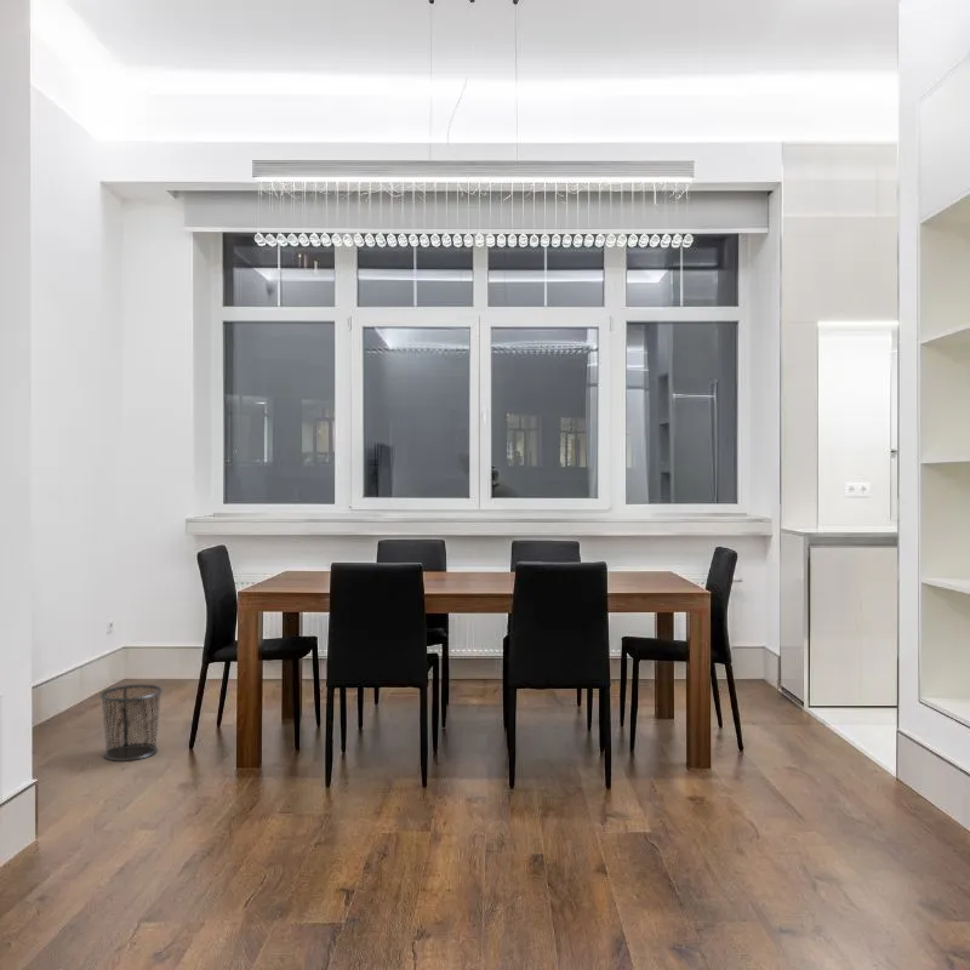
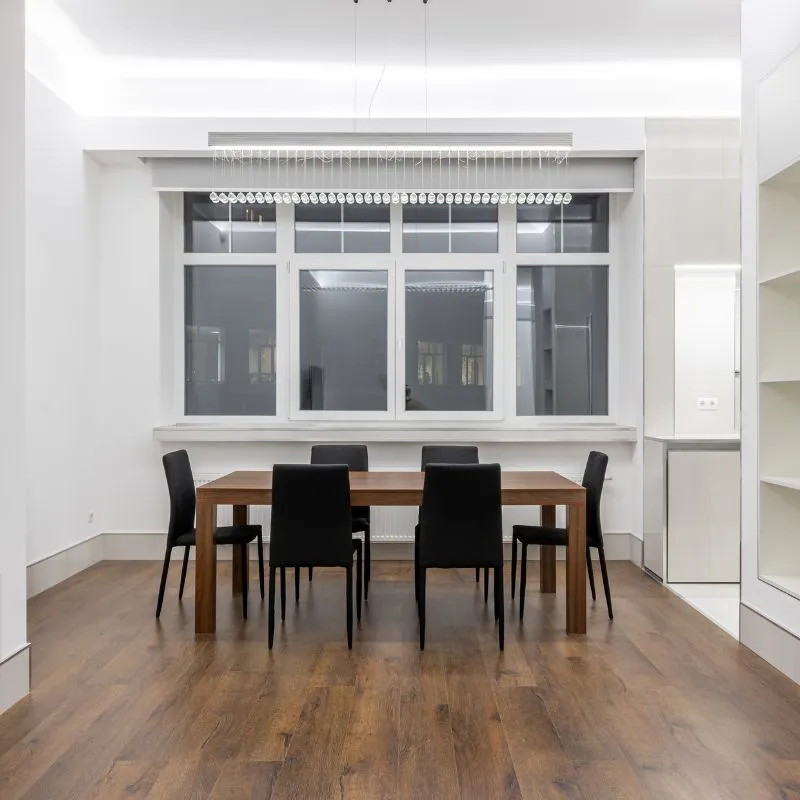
- waste bin (131, 721)
